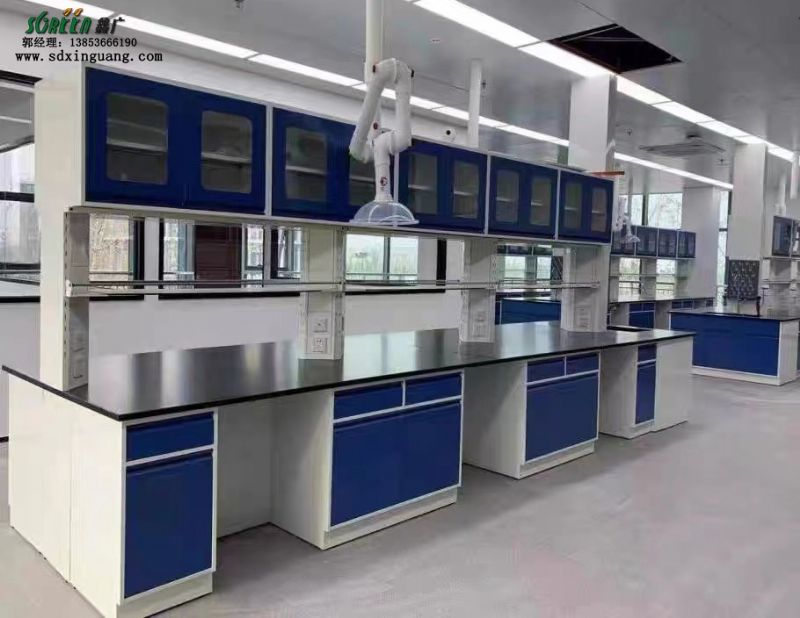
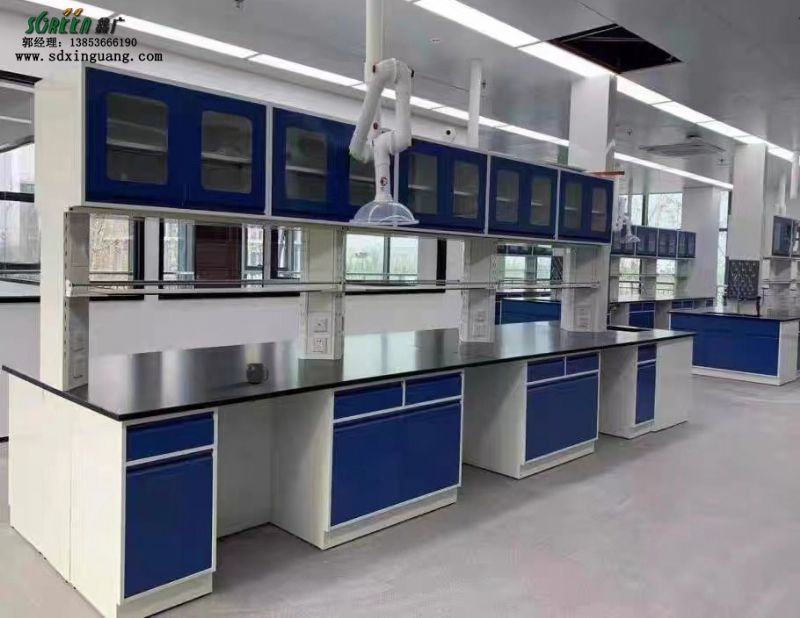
+ mug (258, 373)
